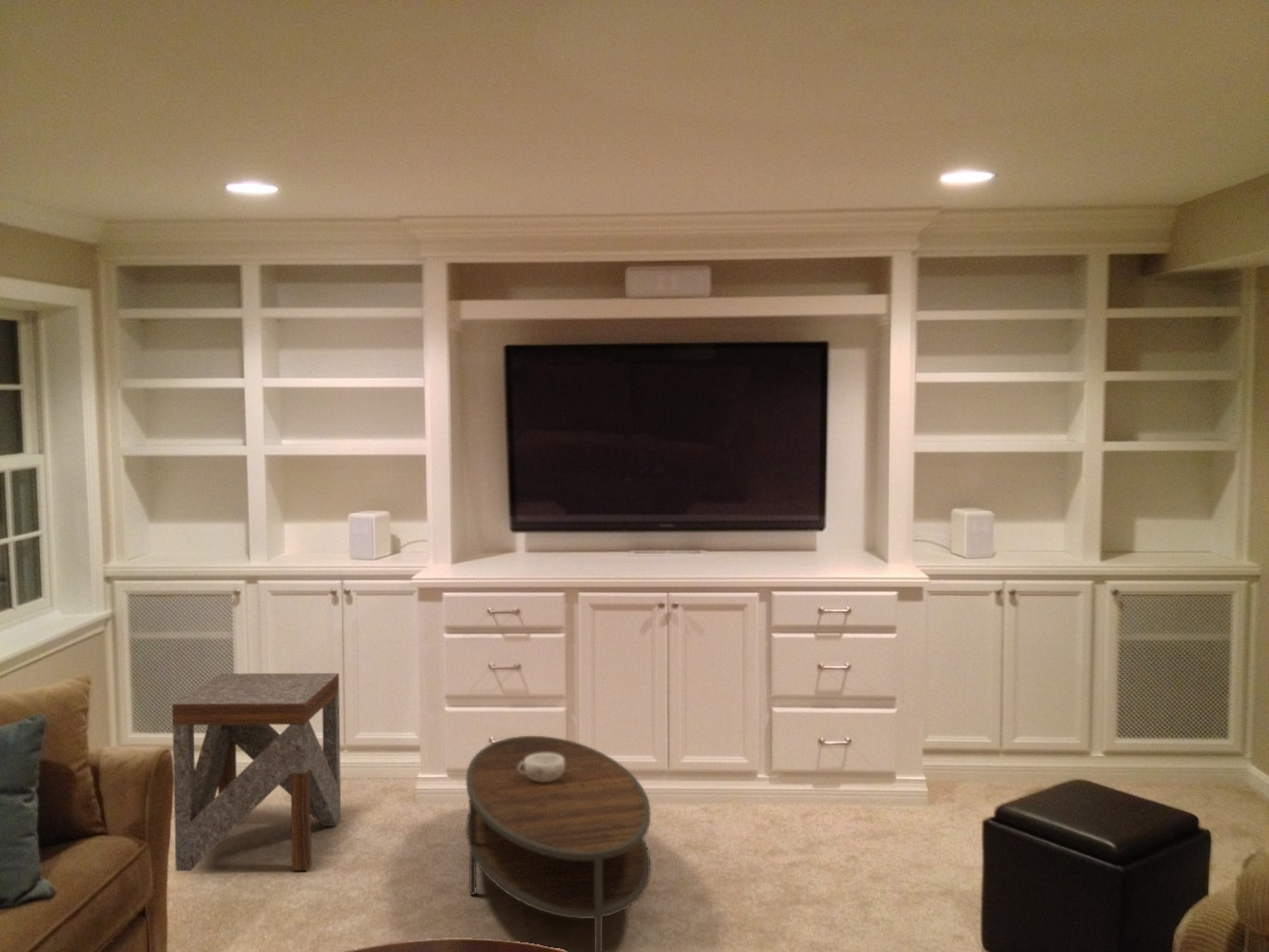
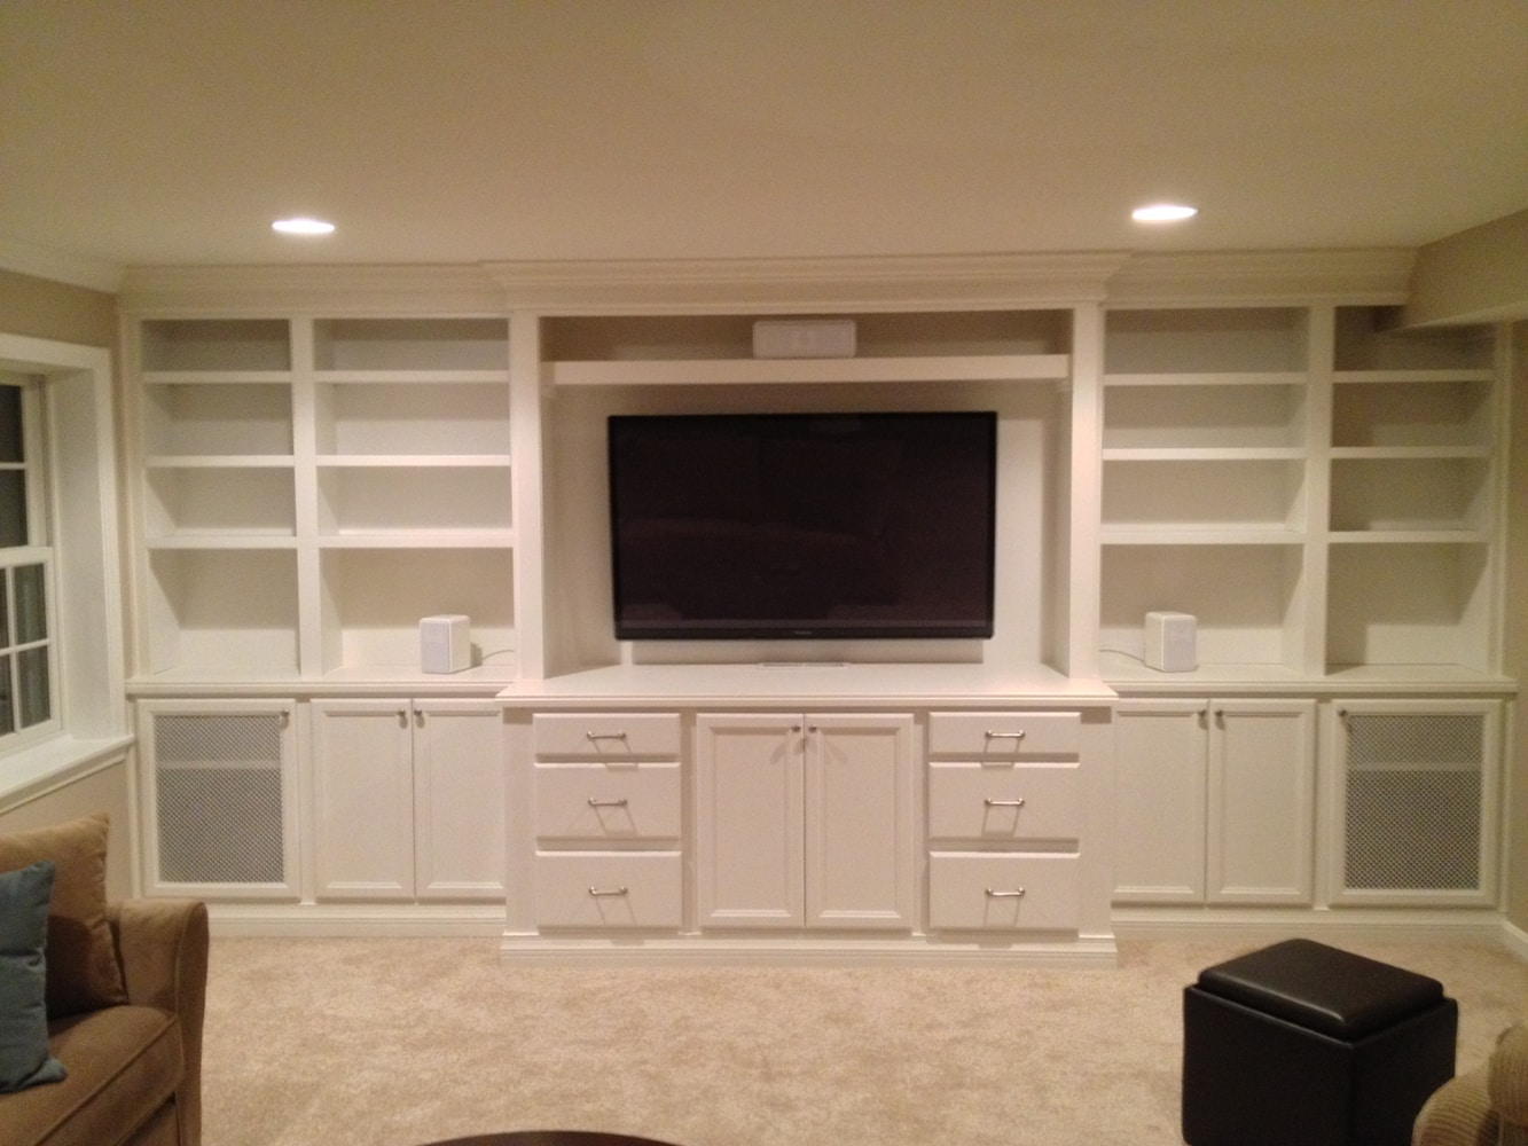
- side table (262, 766)
- decorative bowl (541, 768)
- coffee table (554, 834)
